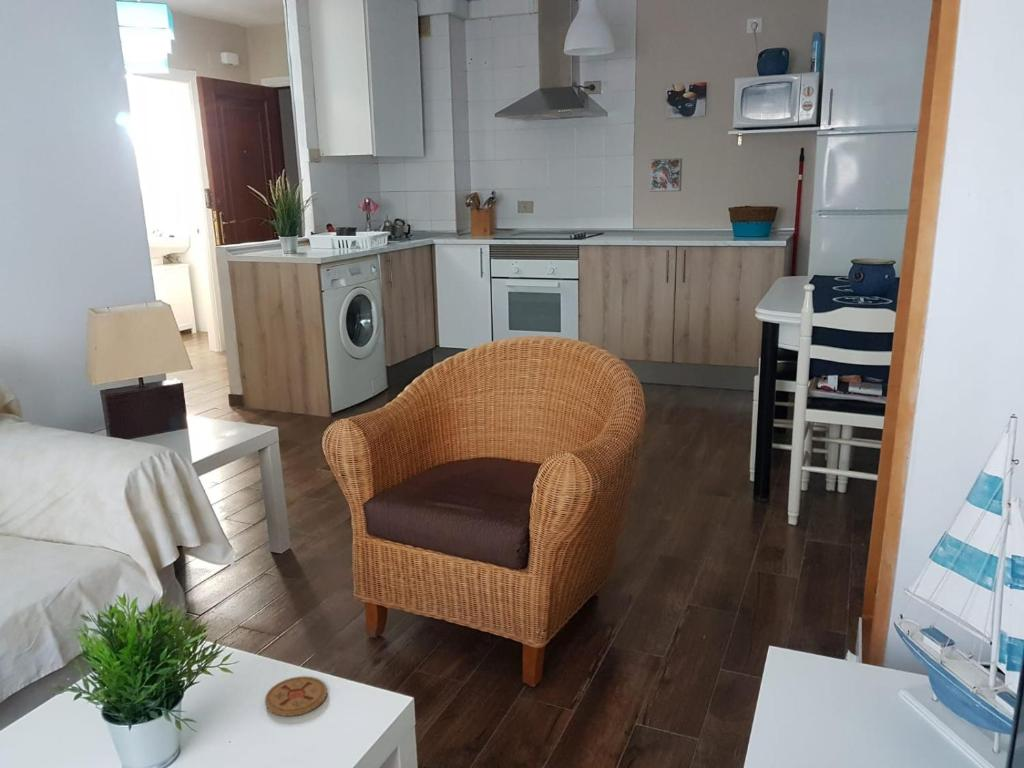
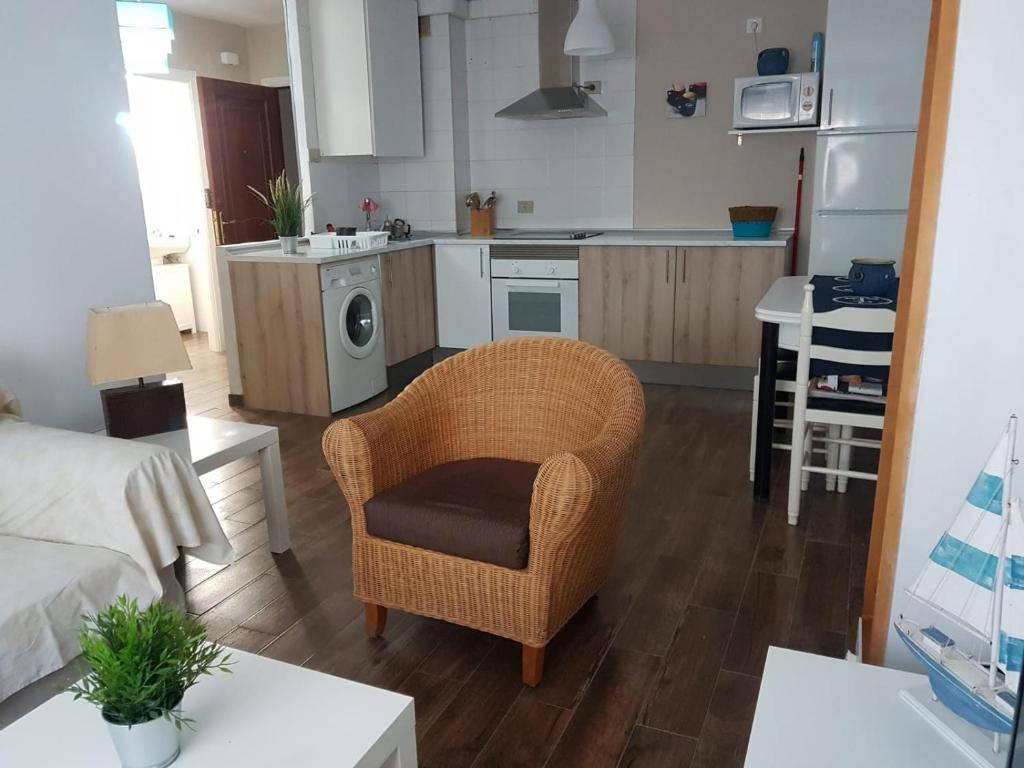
- coaster (296, 695)
- decorative tile (665, 175)
